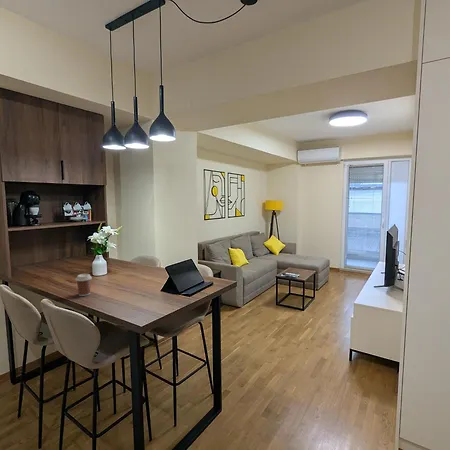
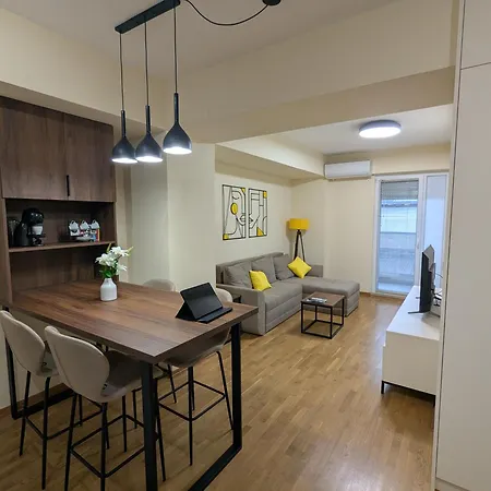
- coffee cup (84, 284)
